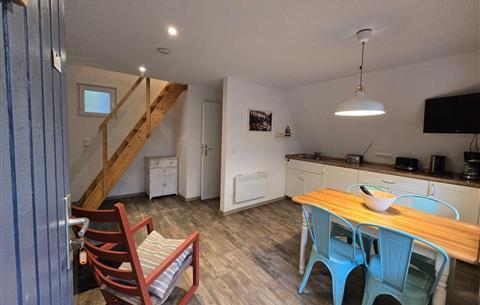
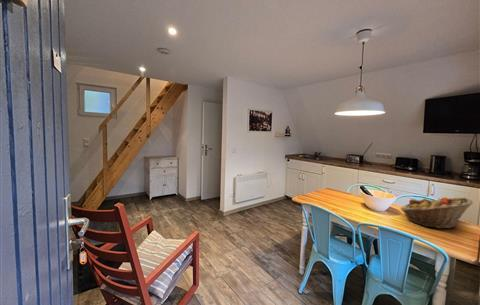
+ fruit basket (434, 209)
